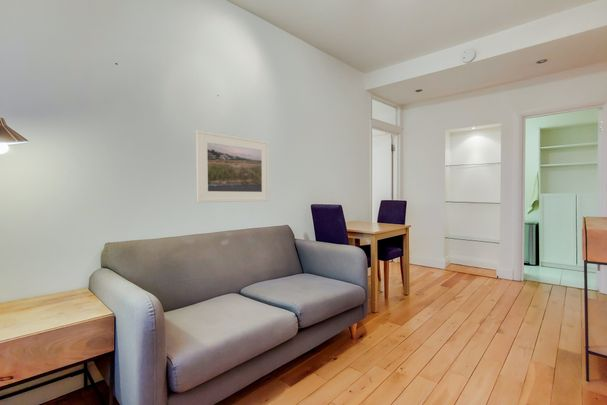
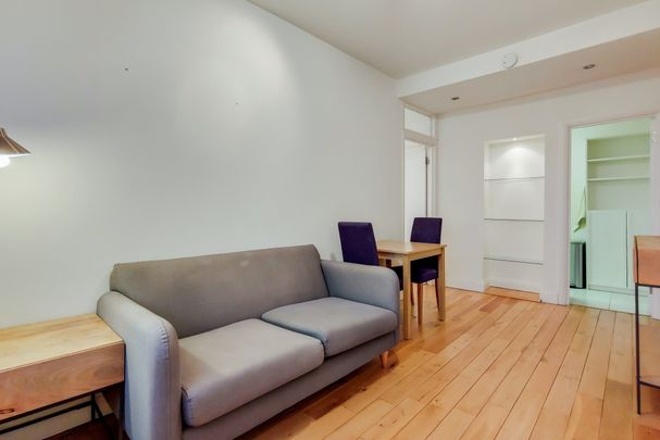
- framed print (236, 169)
